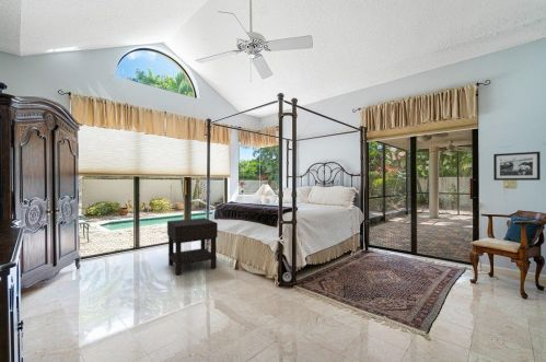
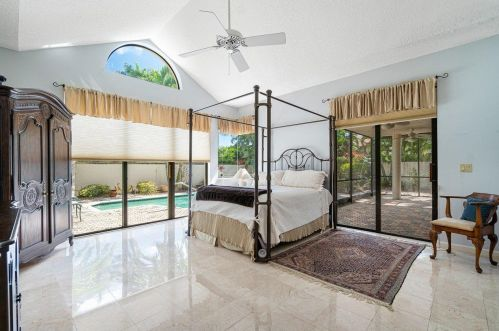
- nightstand (191, 241)
- picture frame (515, 166)
